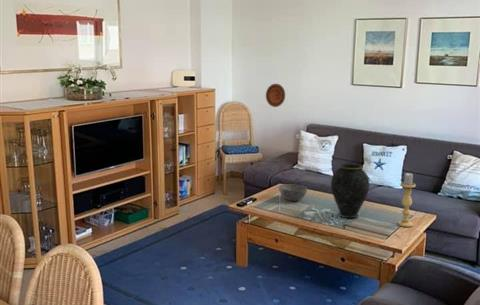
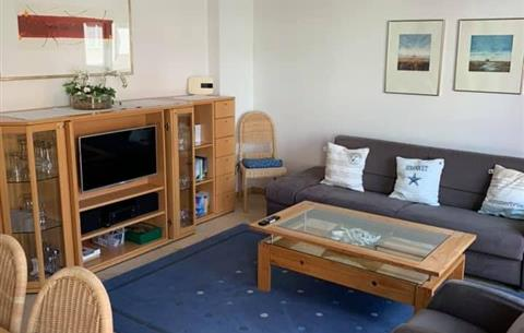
- vase (349, 191)
- candle holder (407, 198)
- decorative plate (275, 95)
- bowl (292, 193)
